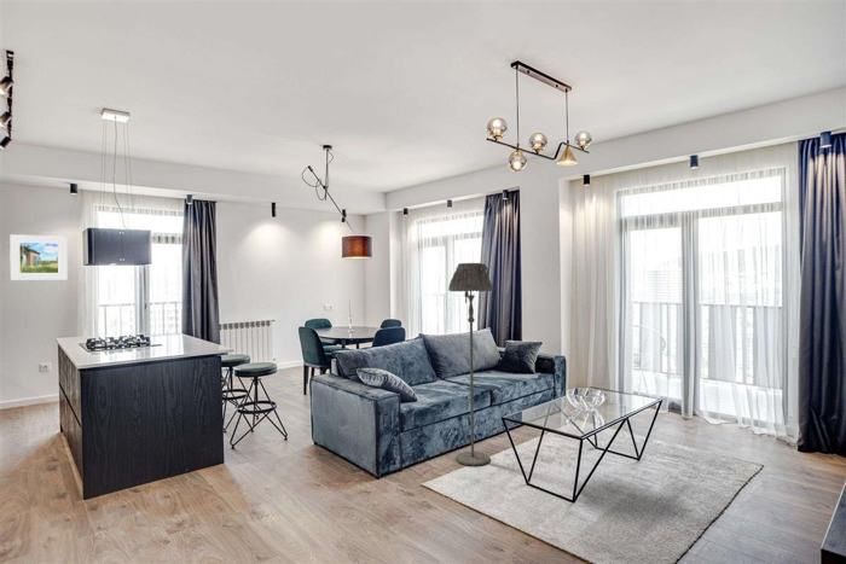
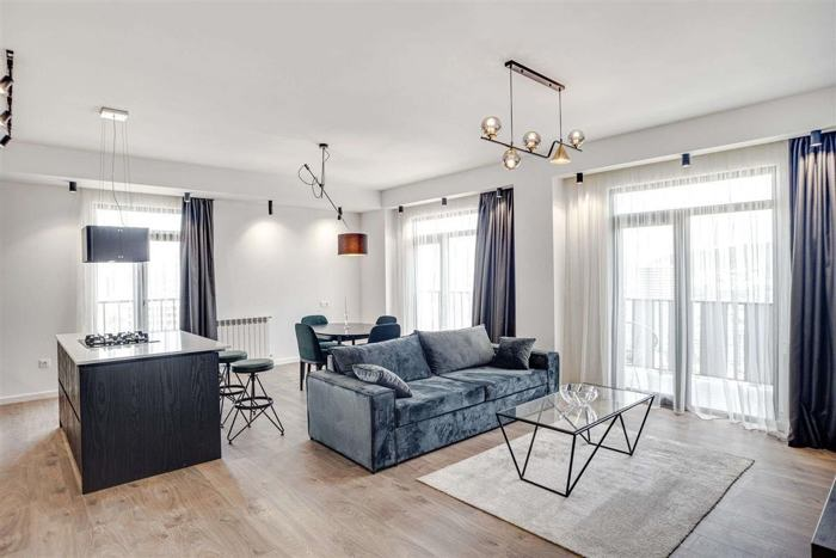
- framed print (39, 257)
- floor lamp (471, 361)
